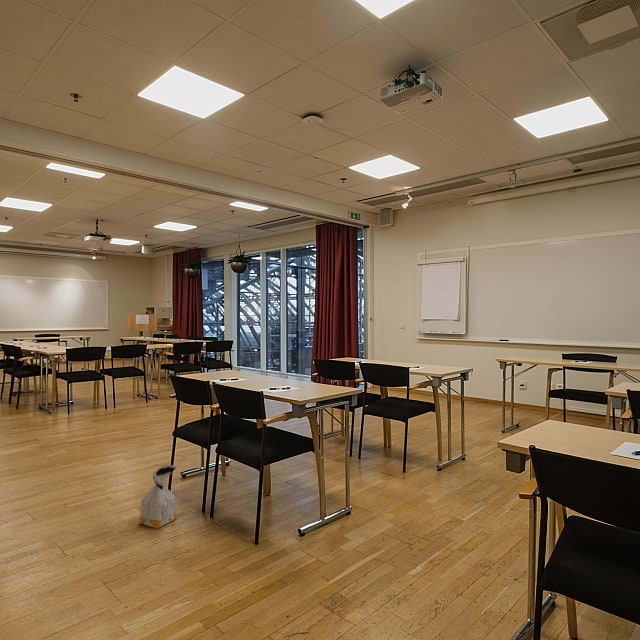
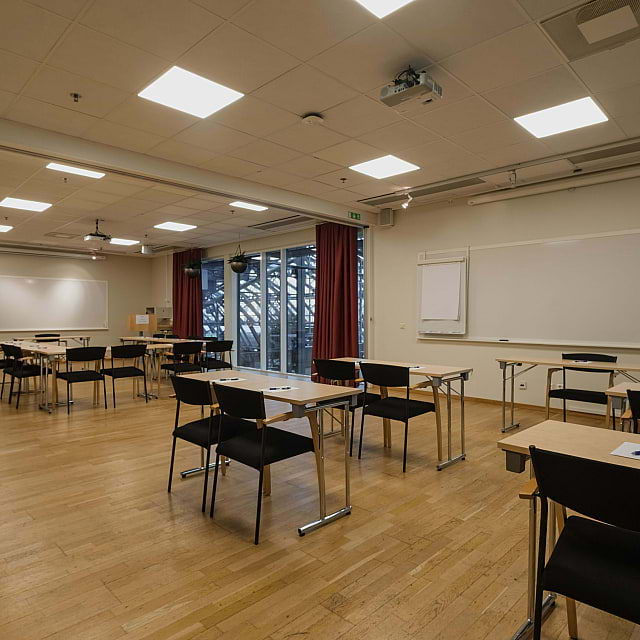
- bag (159, 493)
